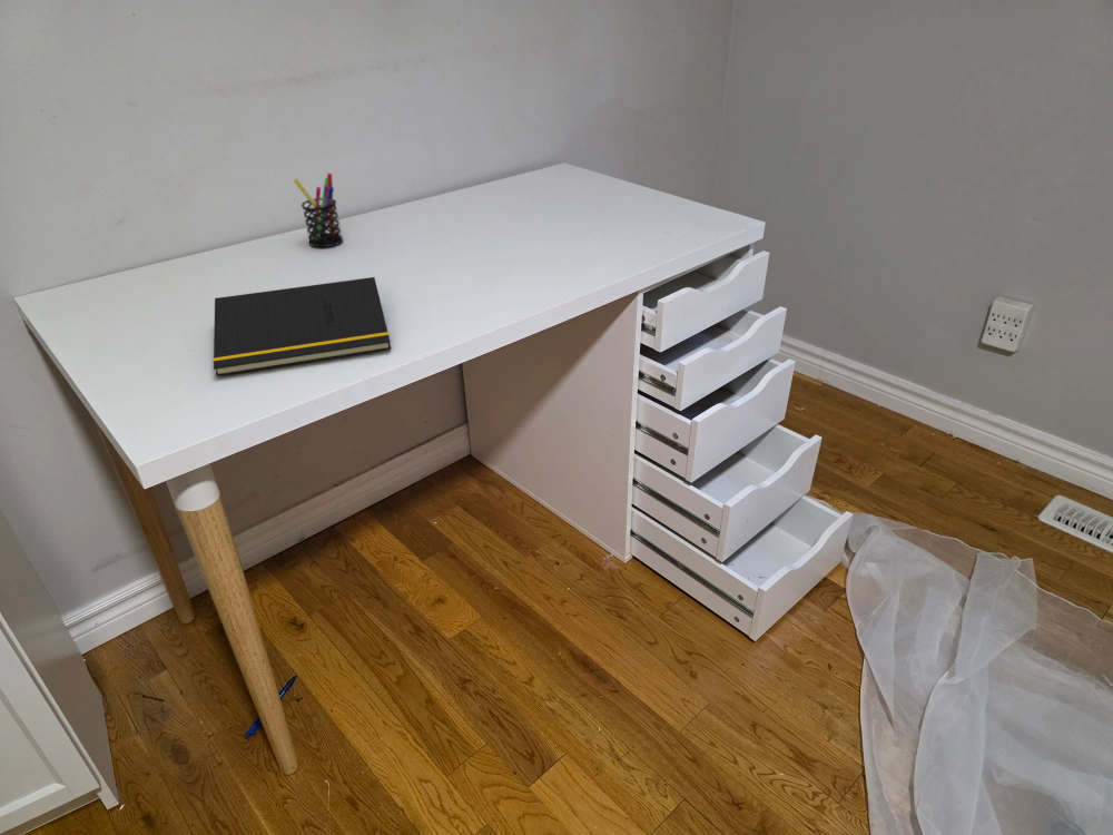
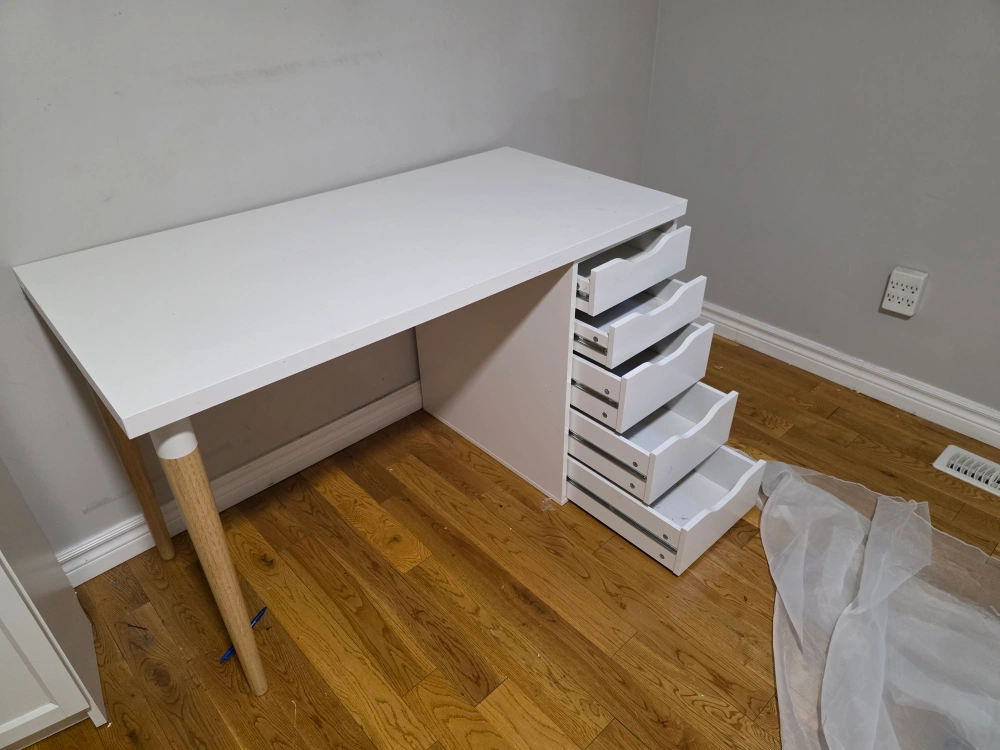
- pen holder (323, 206)
- notepad (301, 323)
